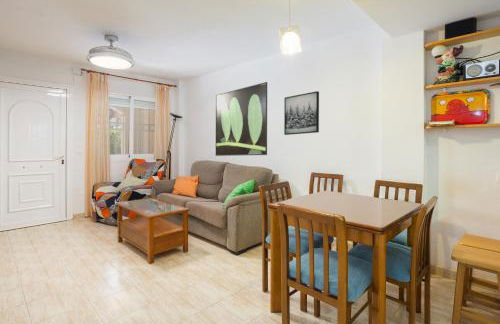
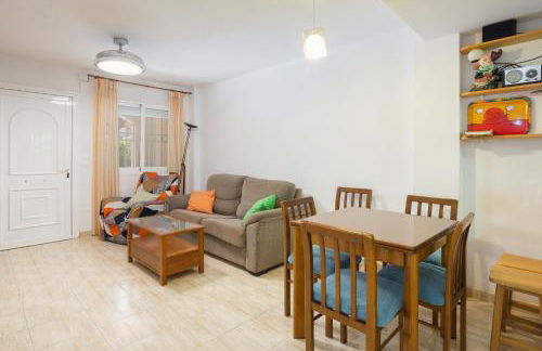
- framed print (239, 122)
- wall art (300, 114)
